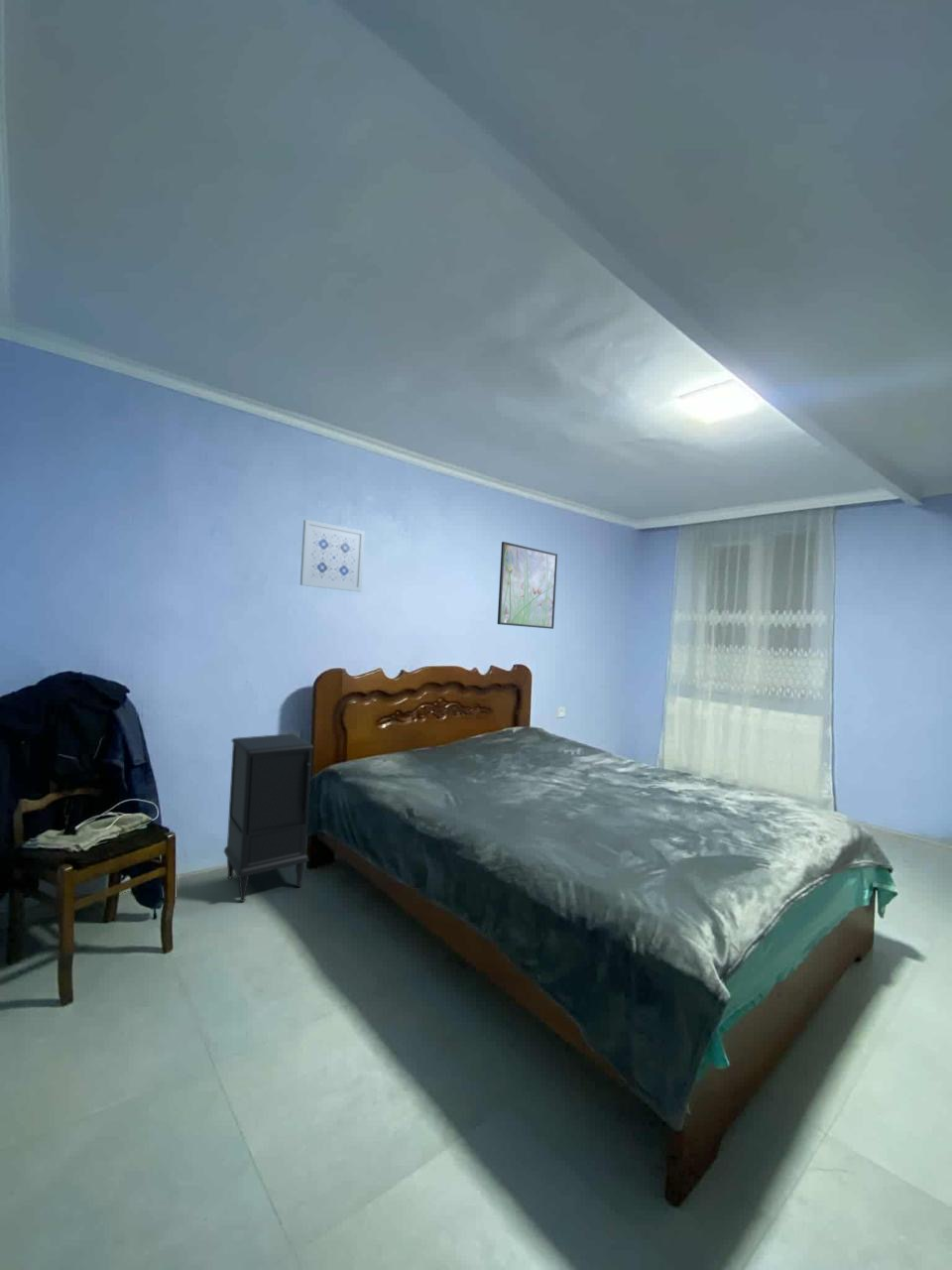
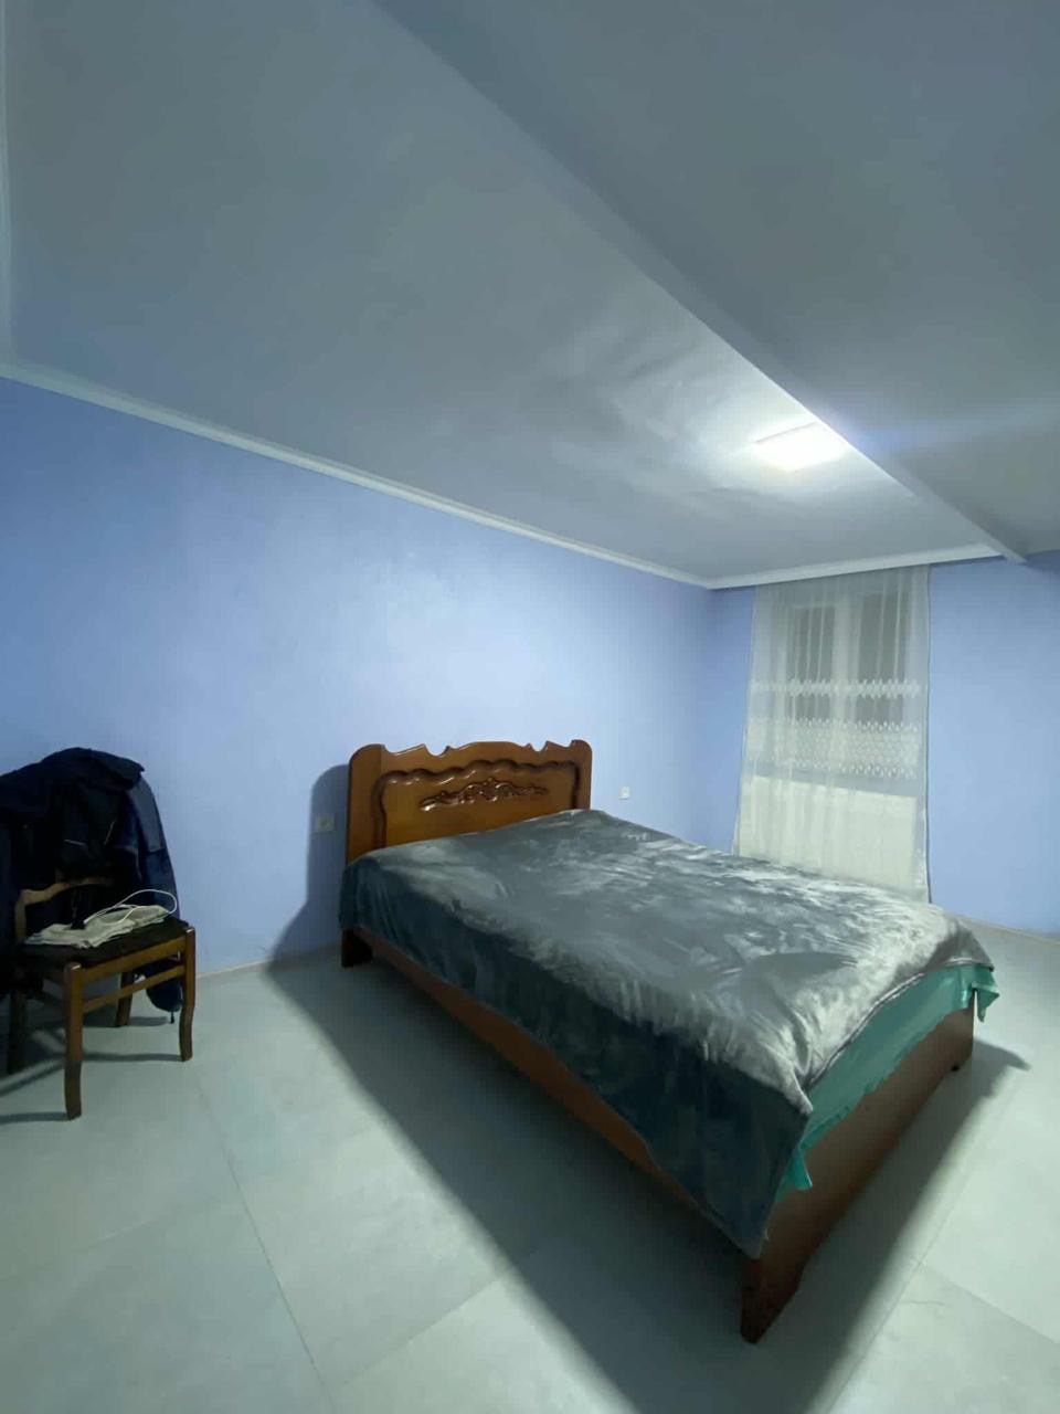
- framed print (529, 587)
- nightstand (268, 812)
- wall art (333, 557)
